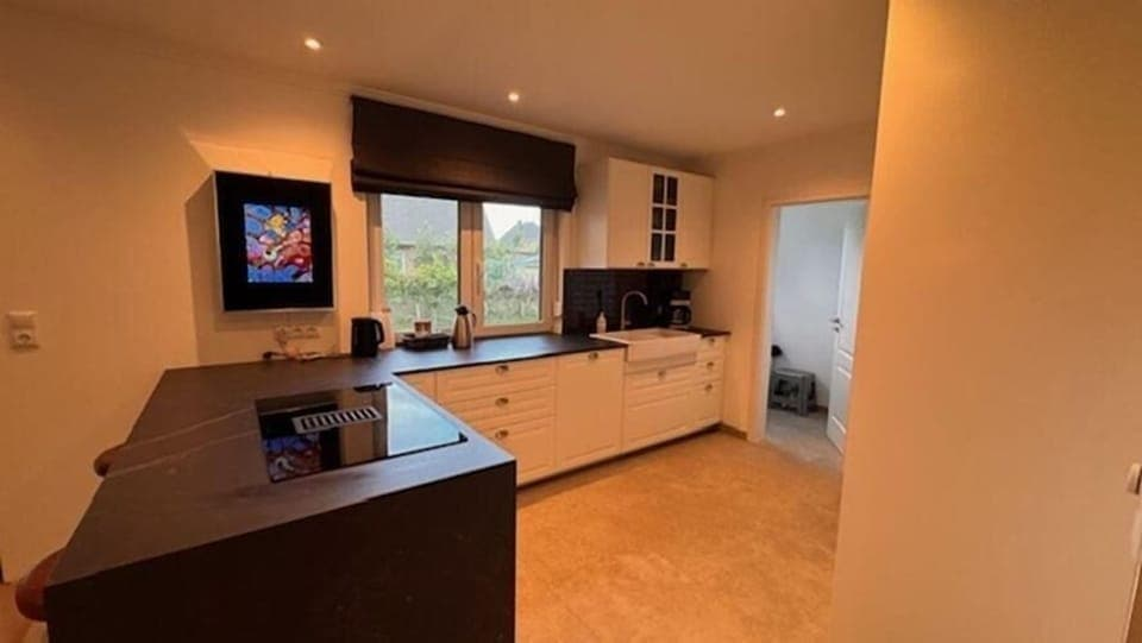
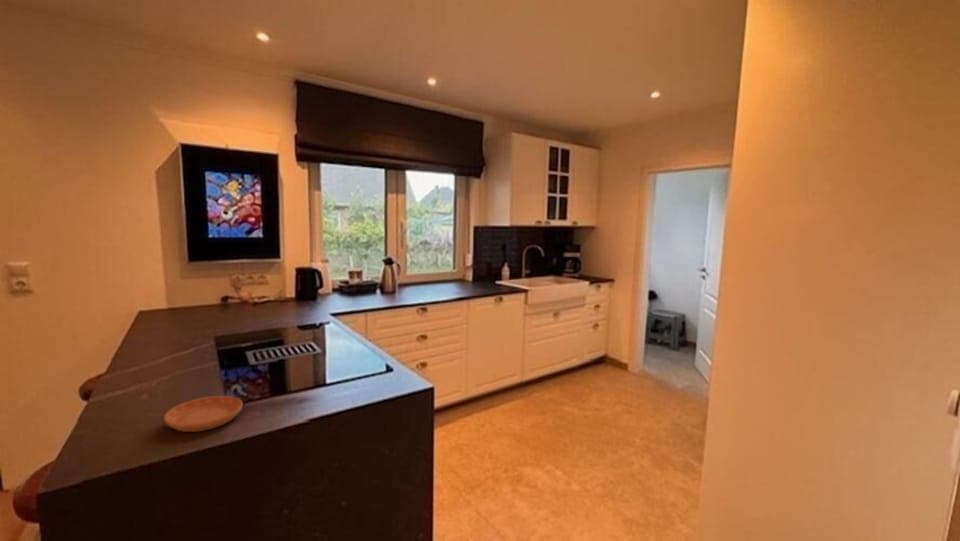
+ saucer (205, 414)
